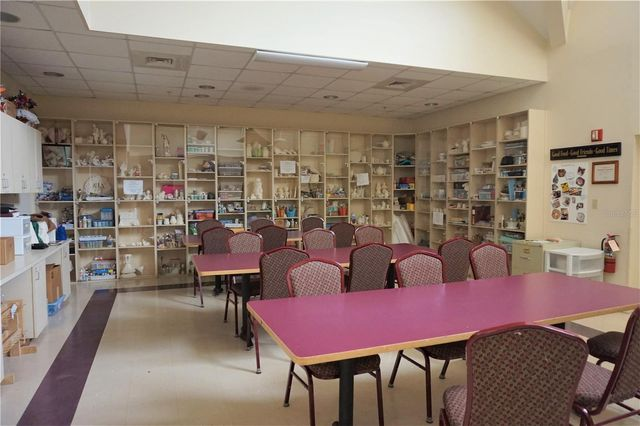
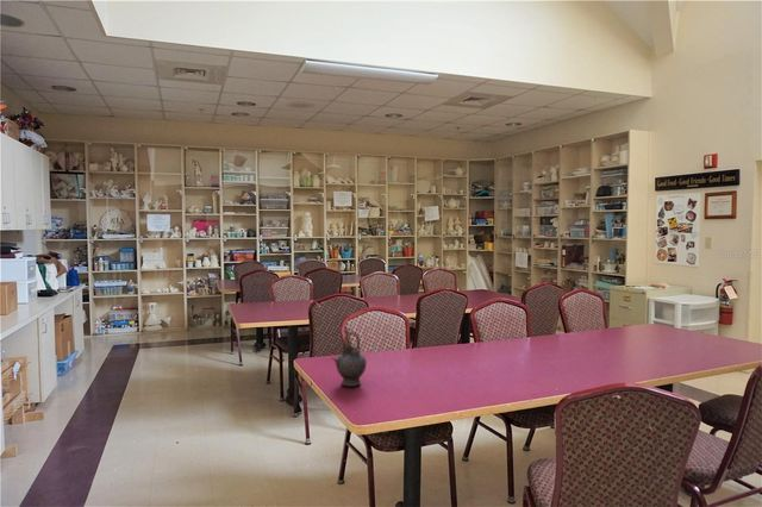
+ teapot (348, 358)
